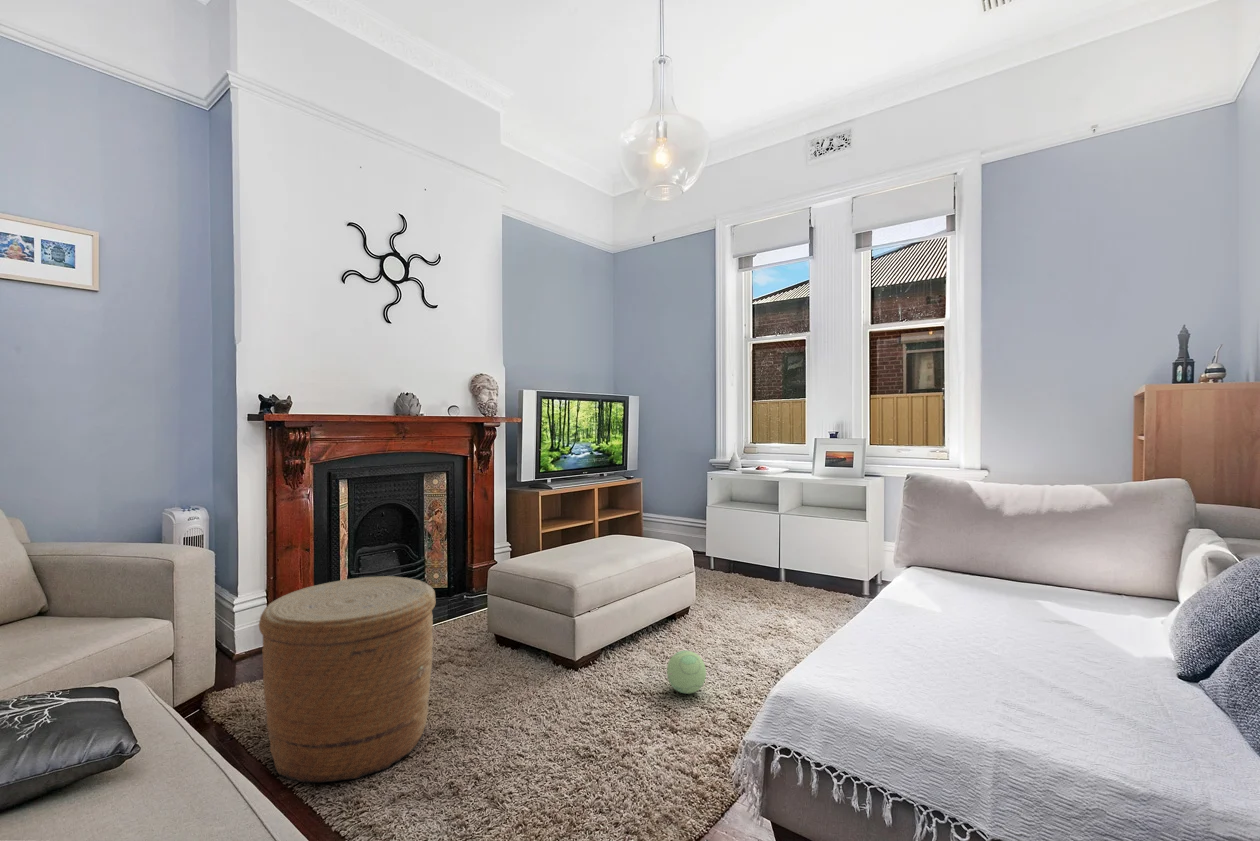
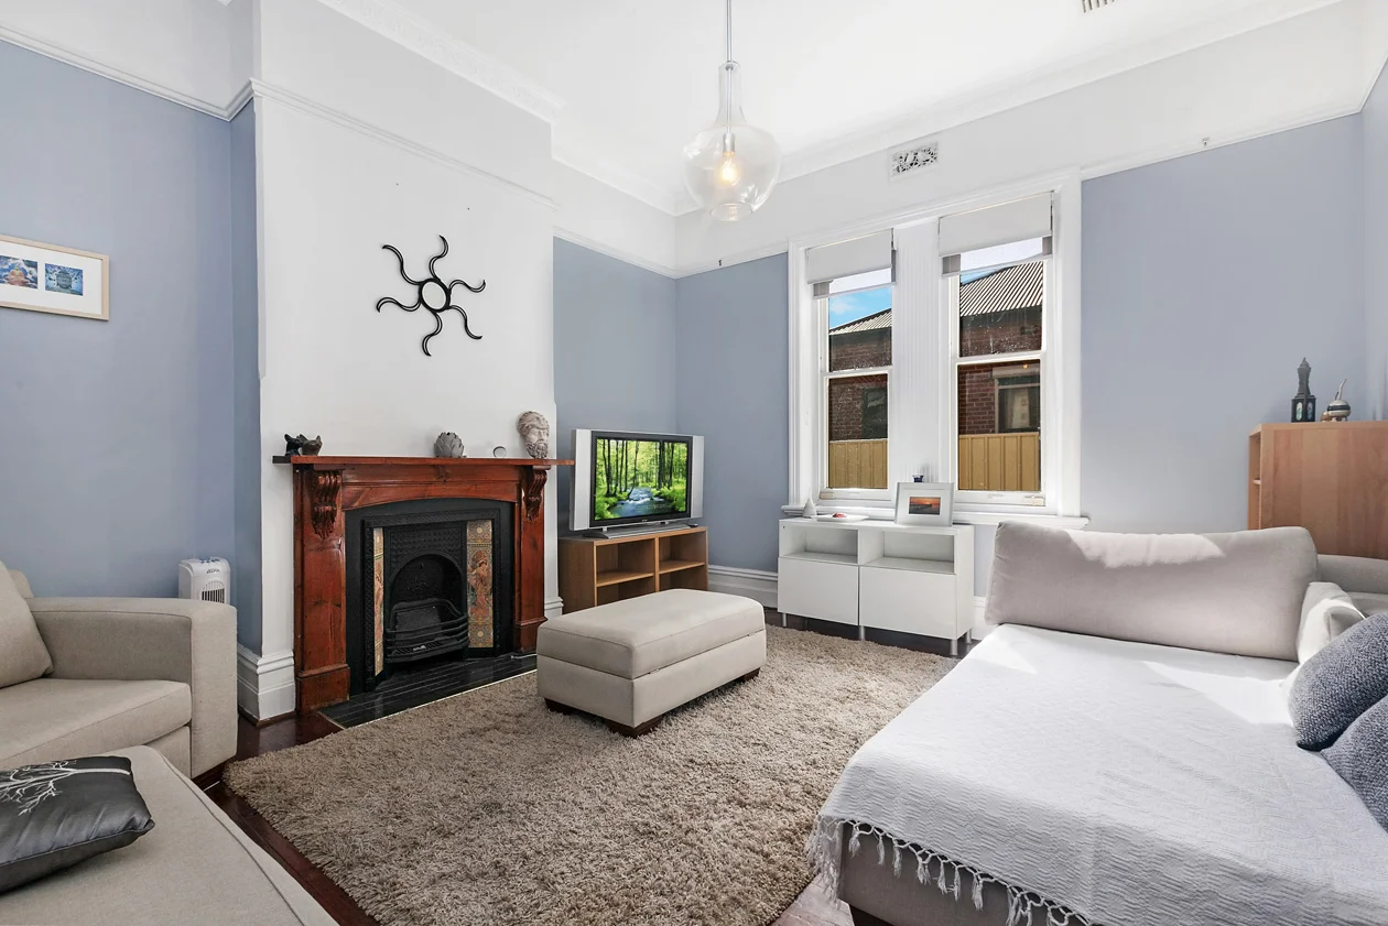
- plush toy (686, 671)
- basket (352, 669)
